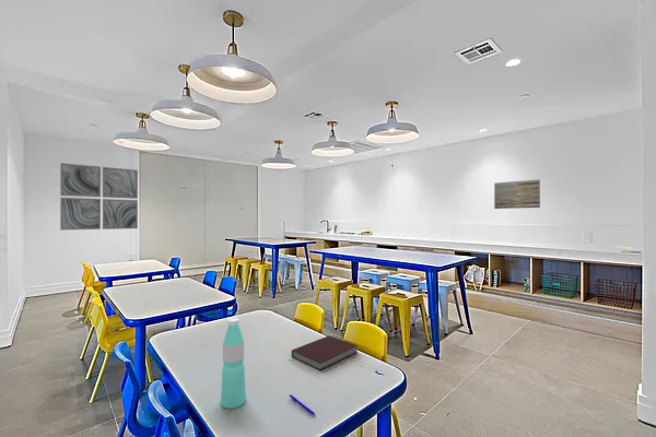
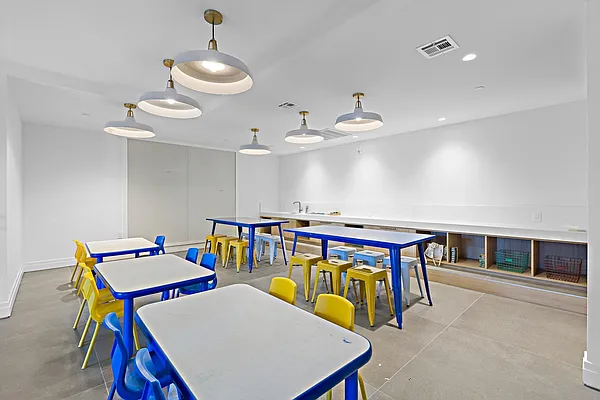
- wall art (103, 197)
- pen (302, 404)
- wall art (516, 194)
- notebook (325, 351)
- water bottle (233, 359)
